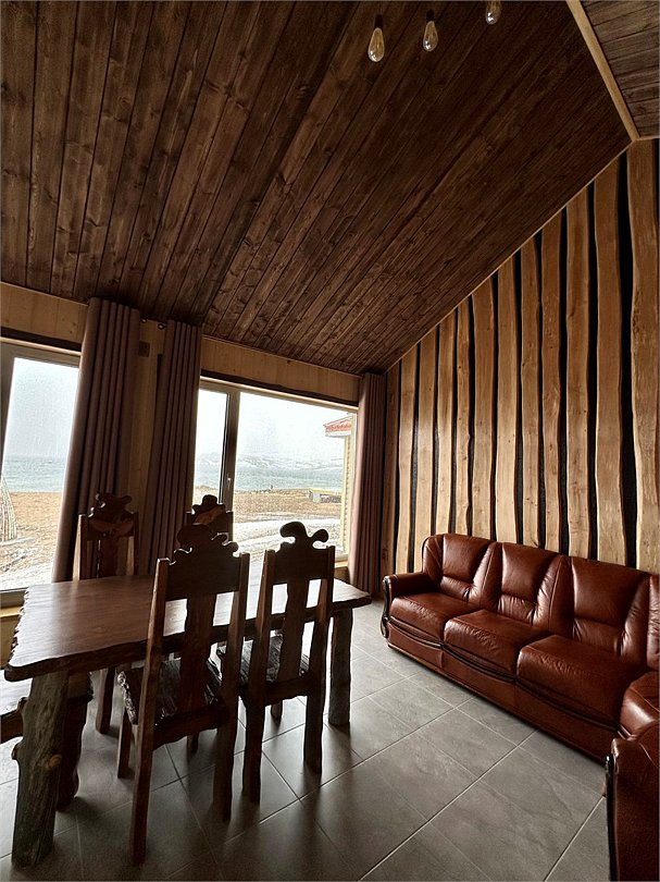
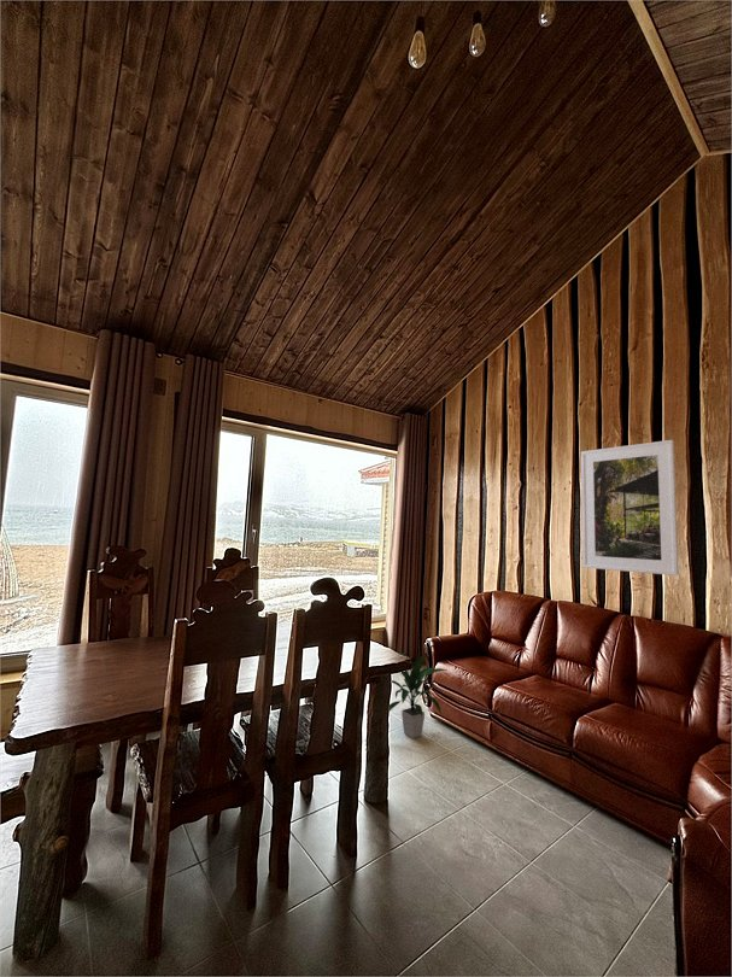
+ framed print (625, 508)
+ indoor plant (410, 691)
